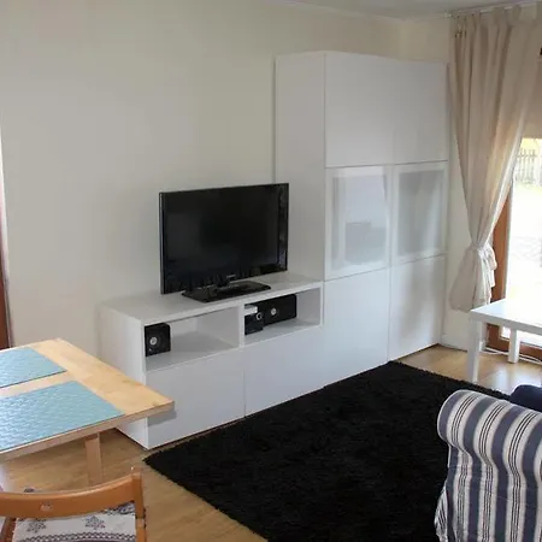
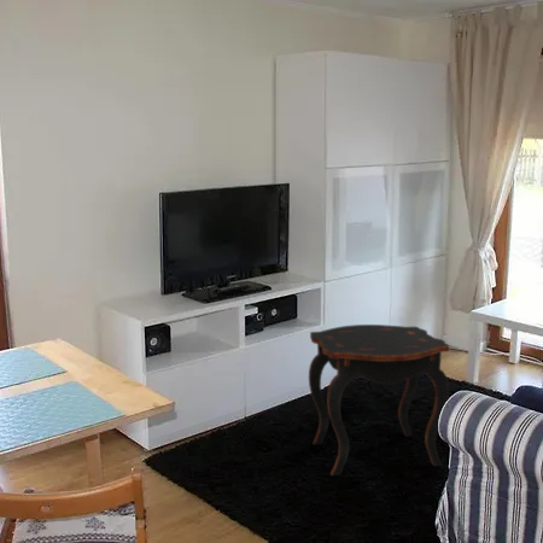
+ side table (378, 383)
